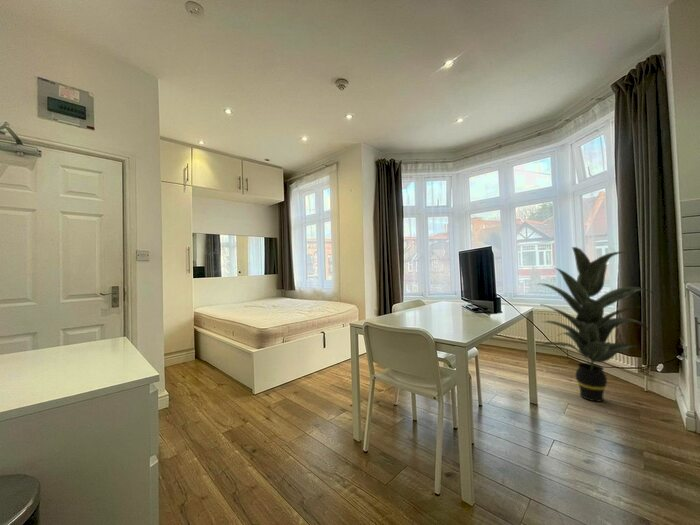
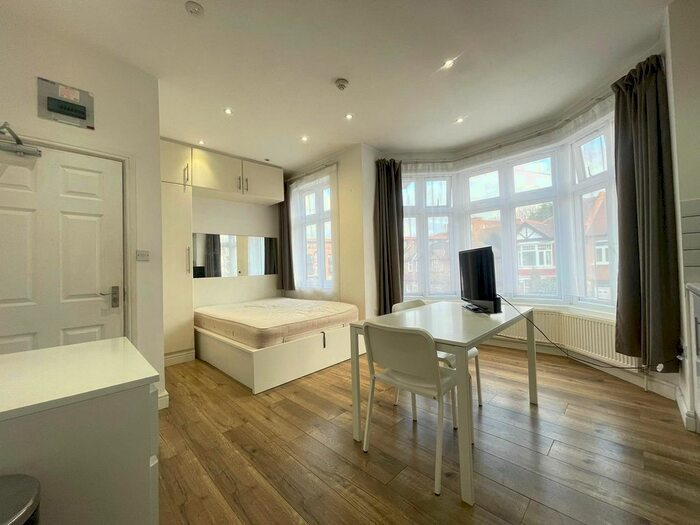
- indoor plant (588, 320)
